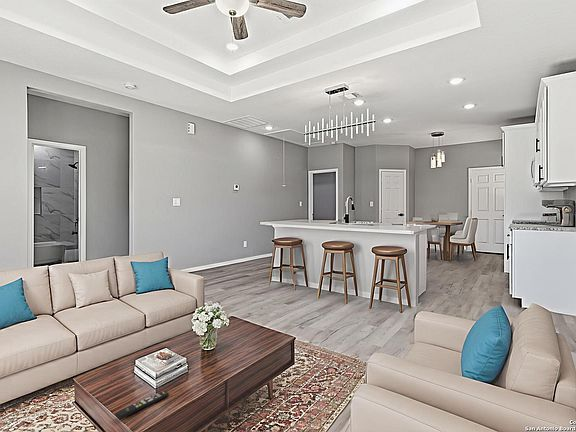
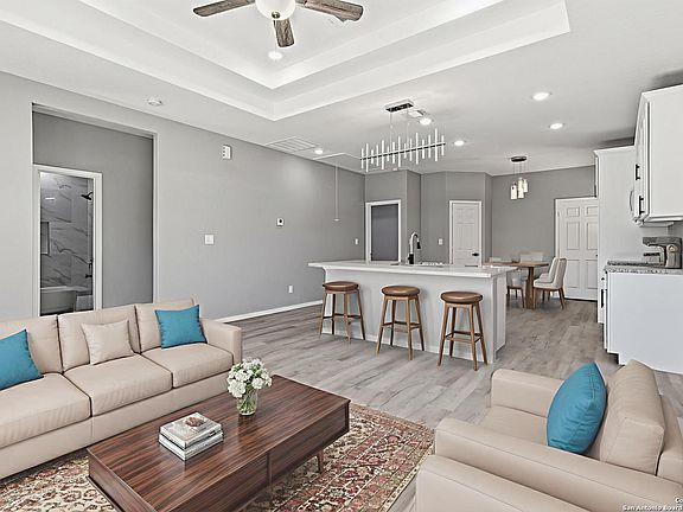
- remote control (143, 403)
